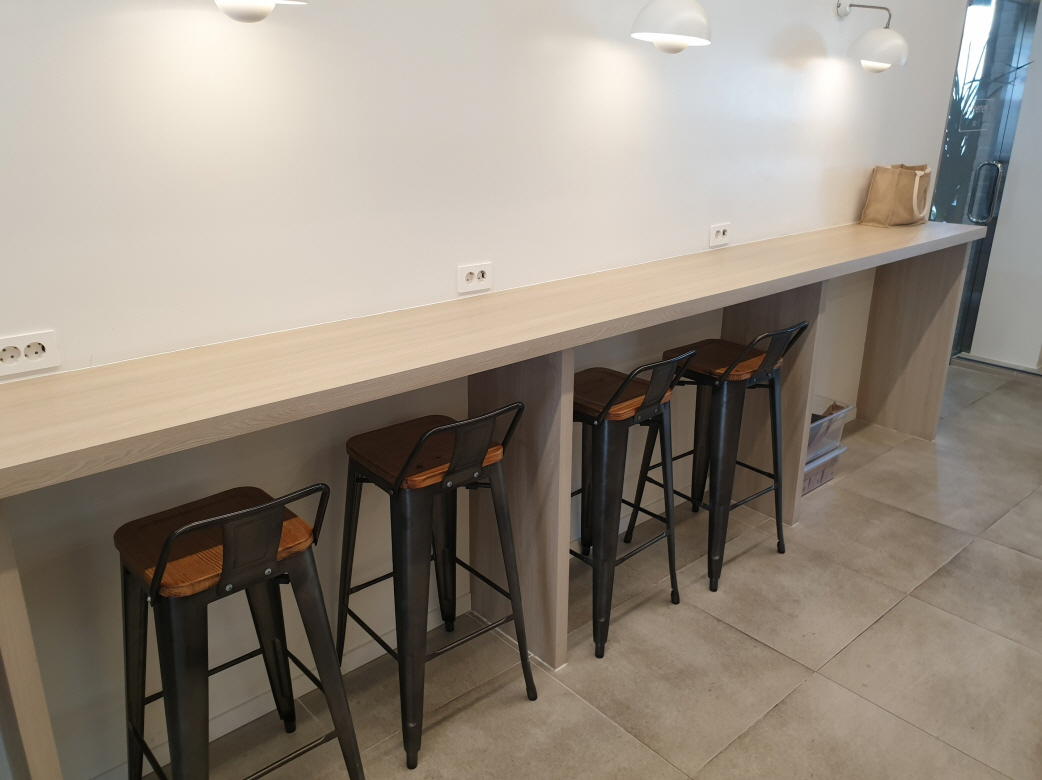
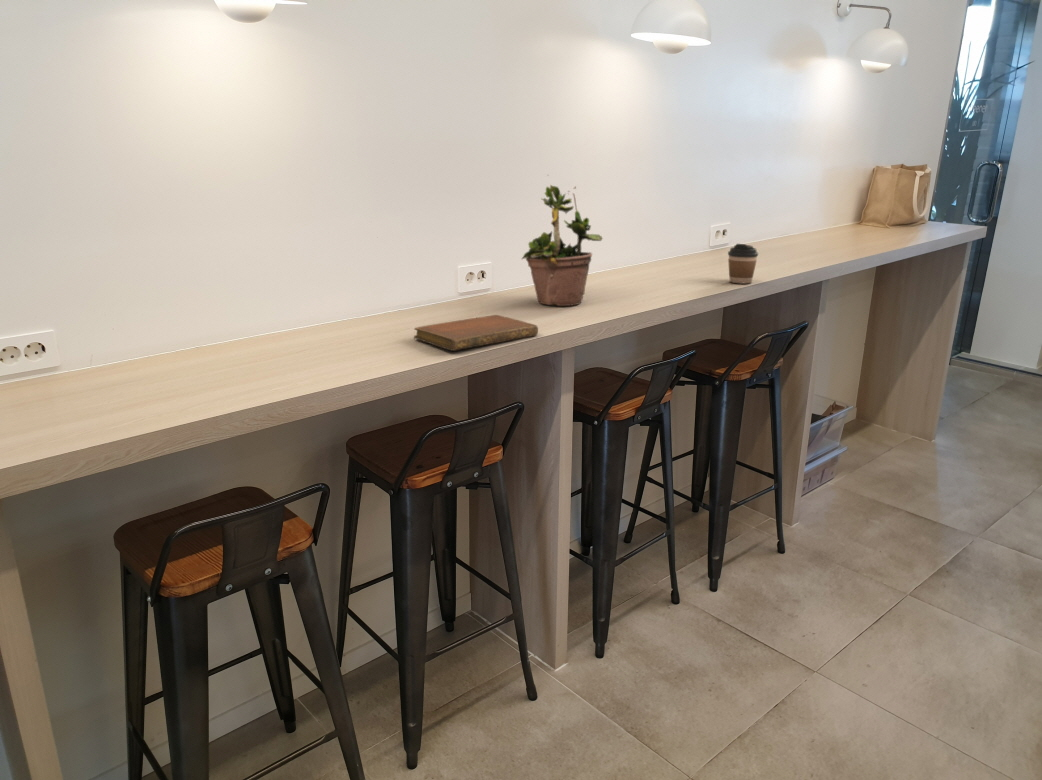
+ notebook (476, 331)
+ coffee cup (742, 262)
+ potted plant (557, 239)
